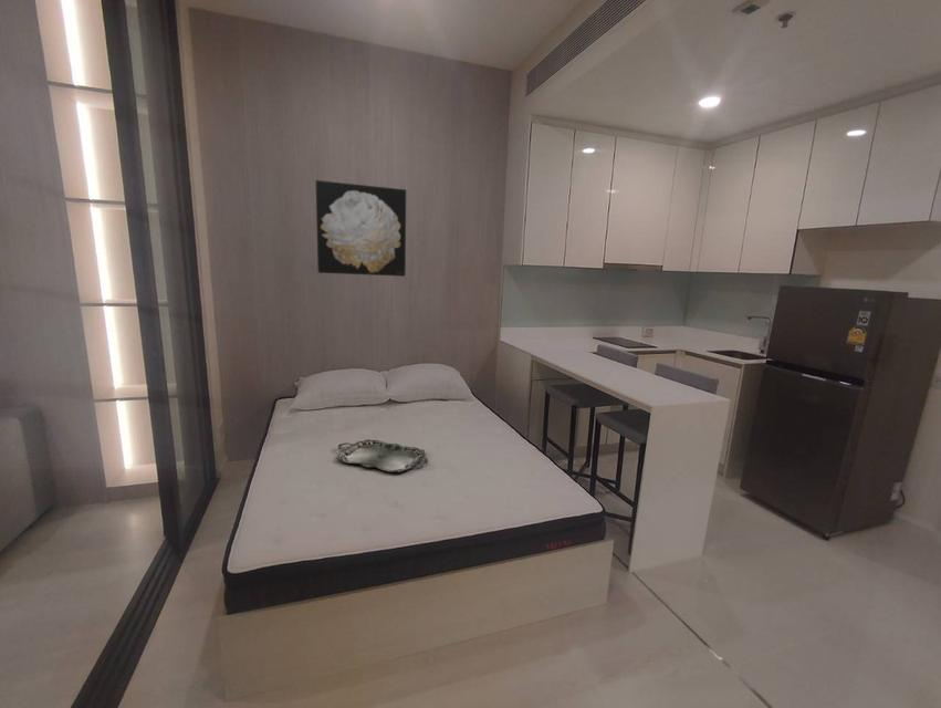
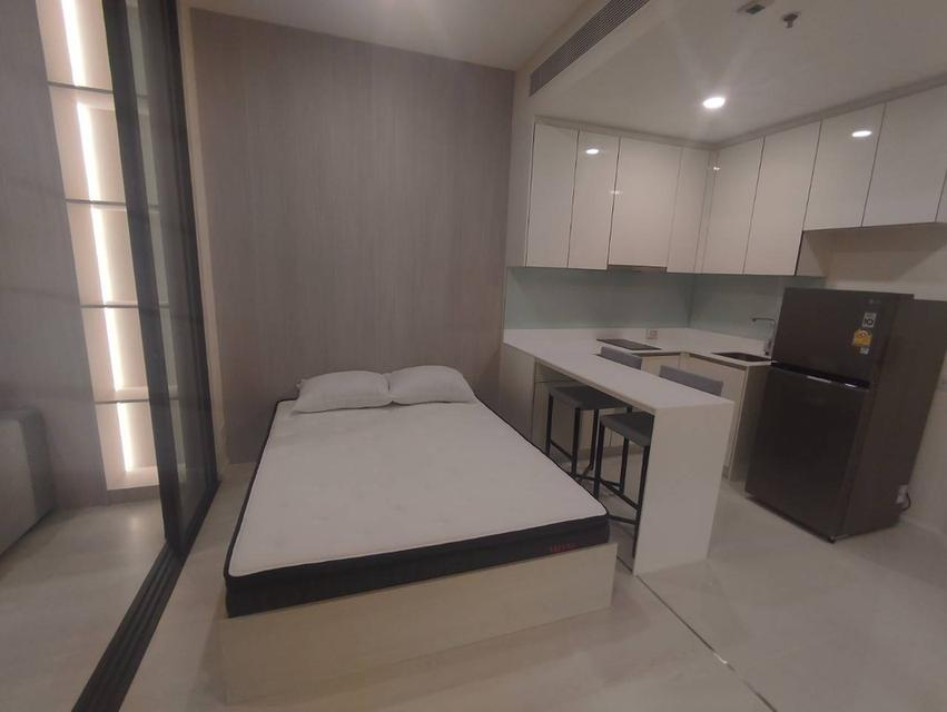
- serving tray (381, 455)
- wall art (362, 230)
